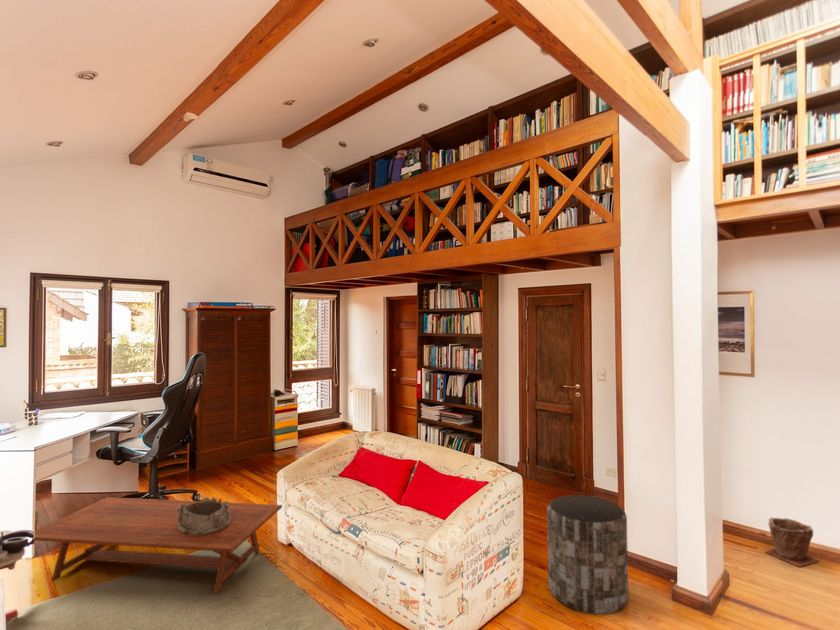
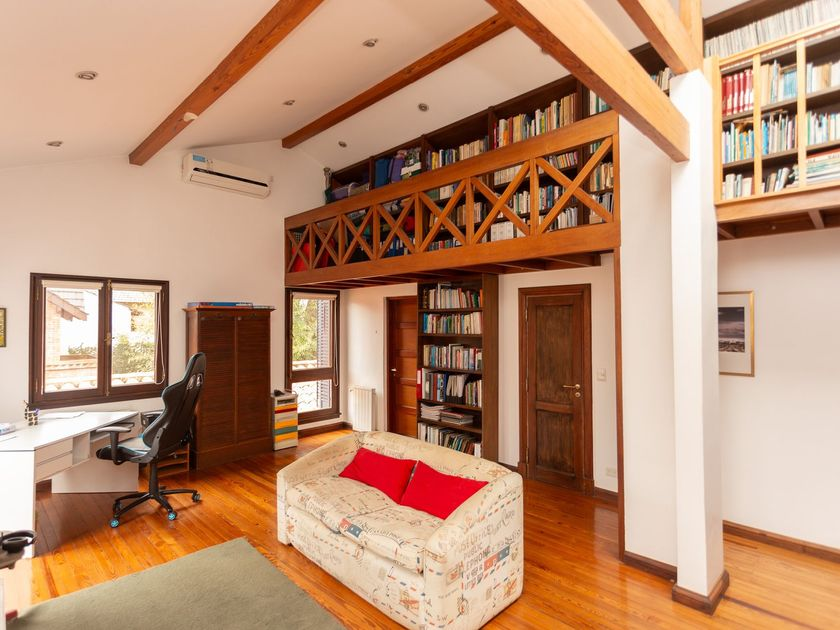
- coffee table (161, 542)
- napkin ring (204, 513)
- plant pot (791, 539)
- side table (586, 550)
